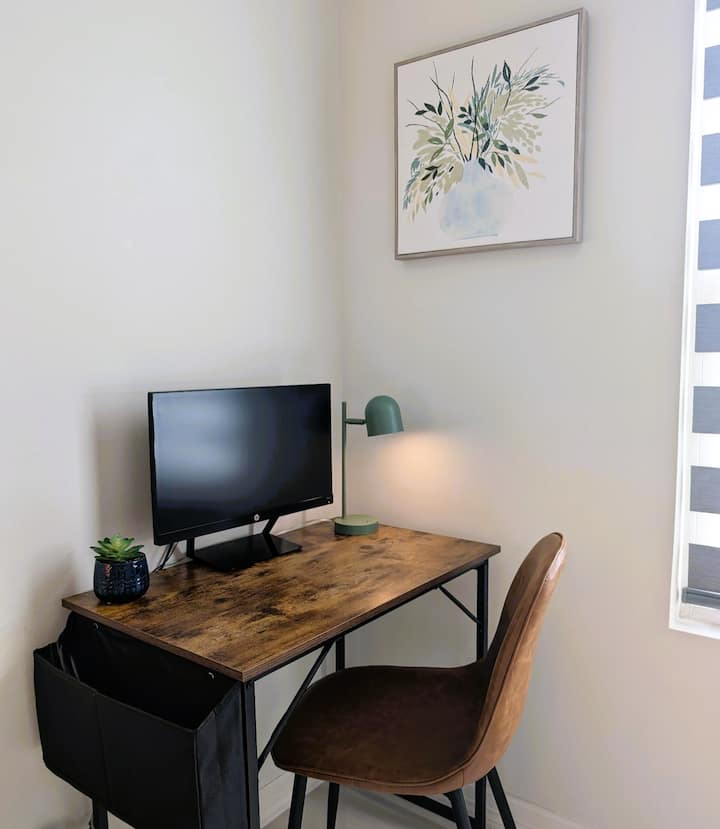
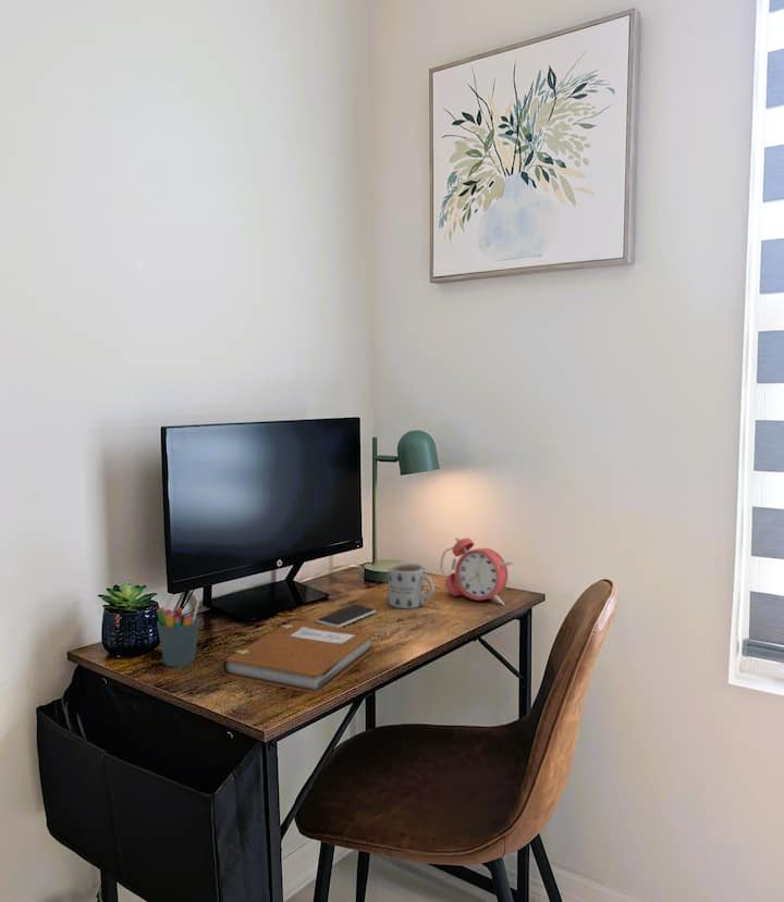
+ mug (412, 586)
+ smartphone (346, 615)
+ notebook (303, 652)
+ pen holder (177, 631)
+ alarm clock (475, 569)
